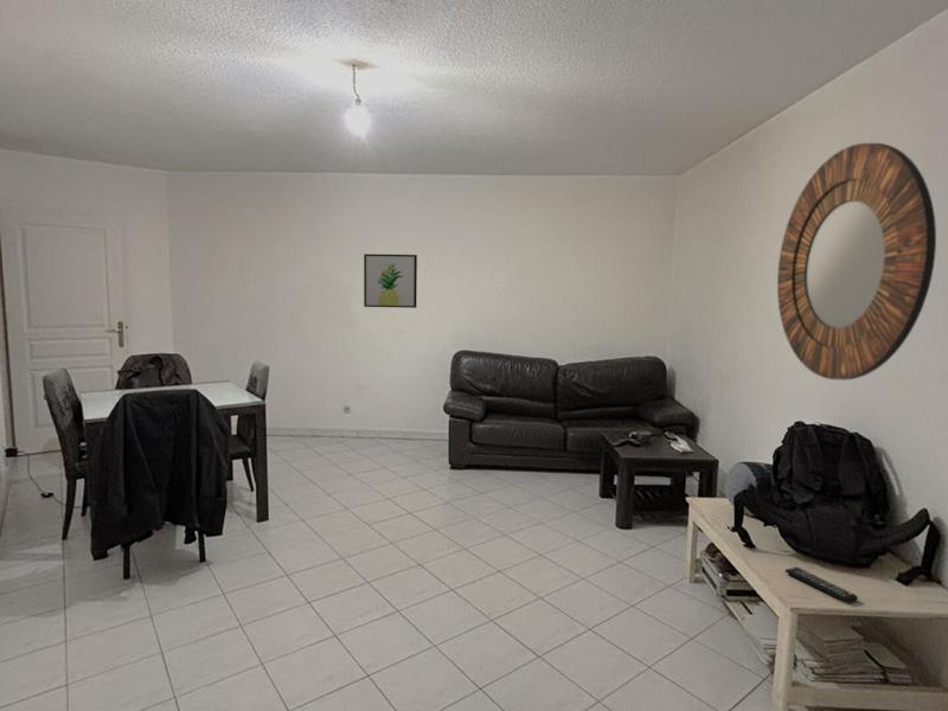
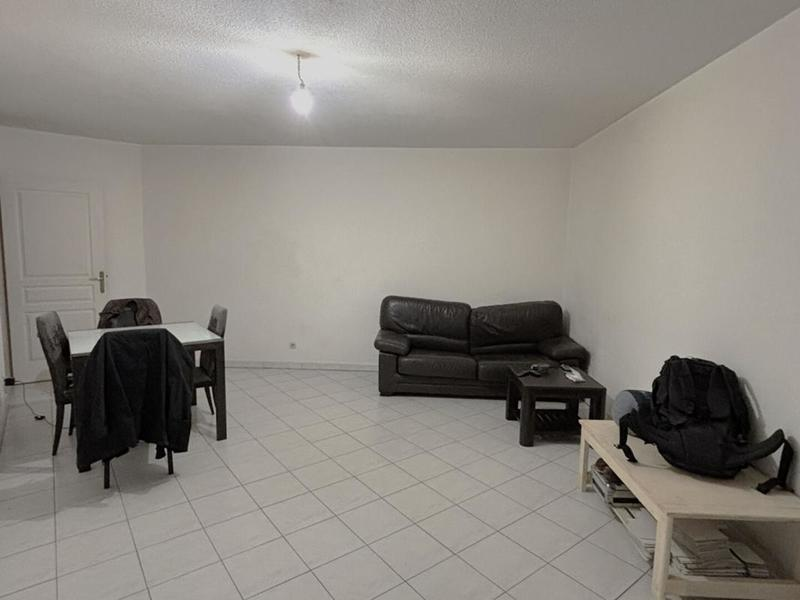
- home mirror (840, 265)
- remote control (819, 583)
- wall art (390, 281)
